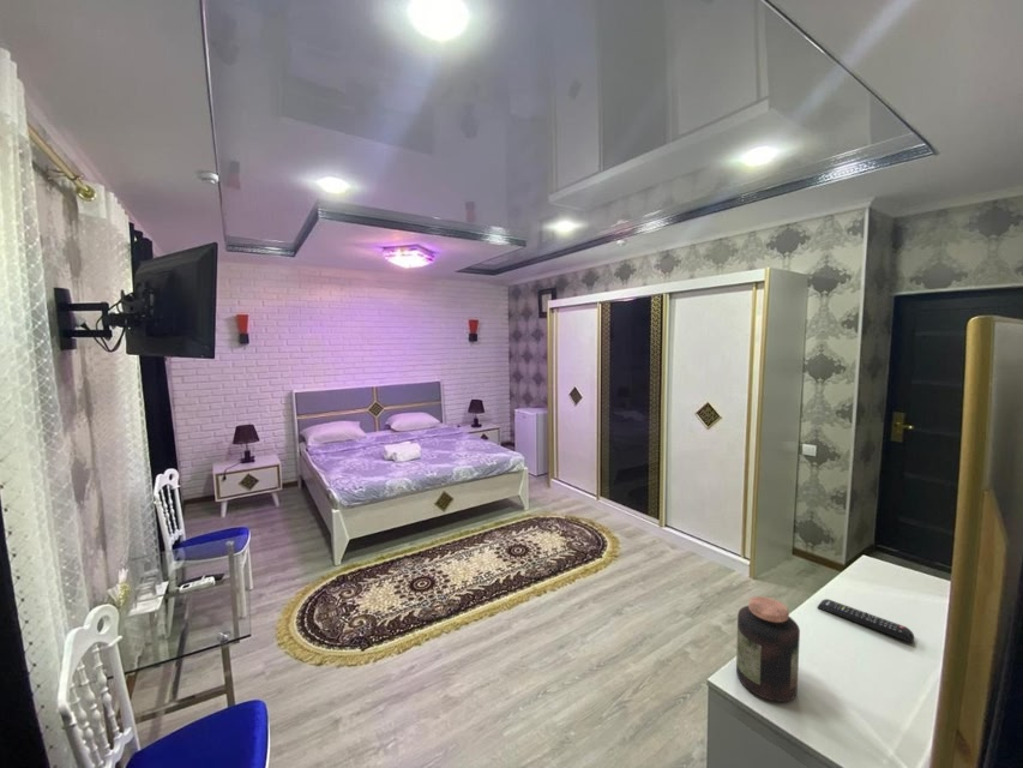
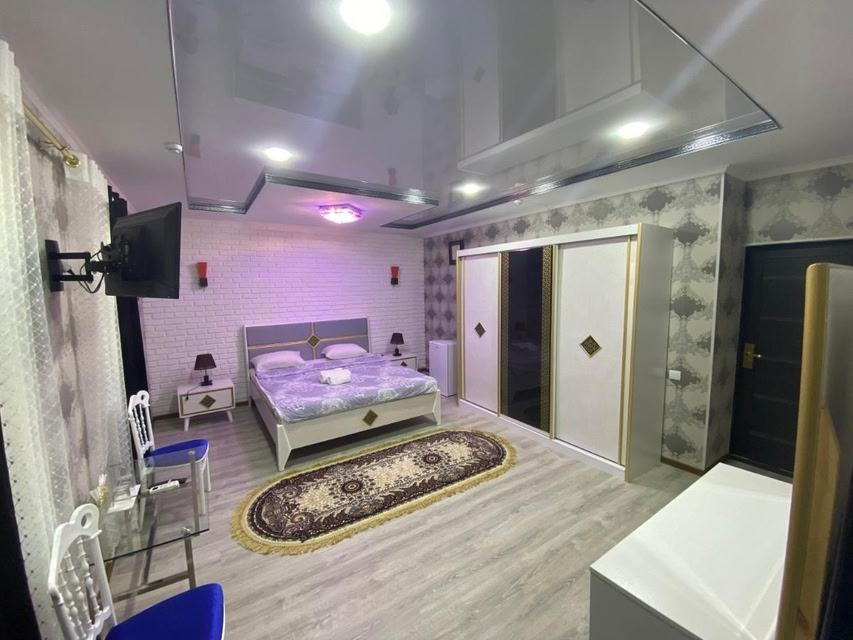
- remote control (862, 618)
- jar (766, 643)
